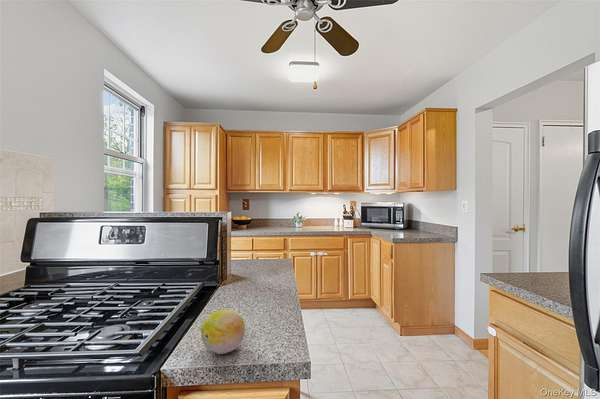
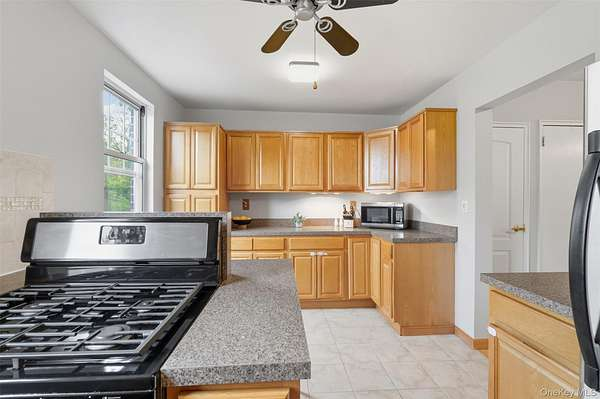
- fruit (223, 329)
